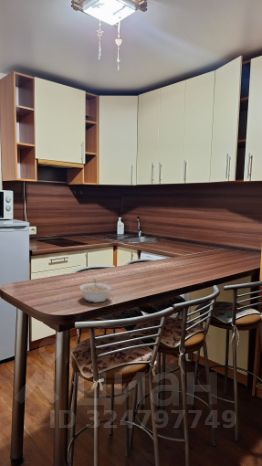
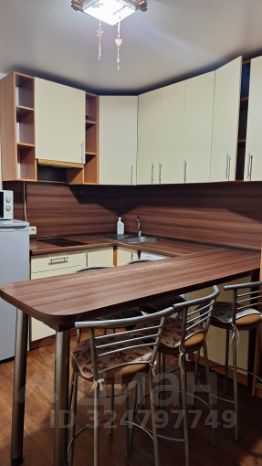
- legume (94, 291)
